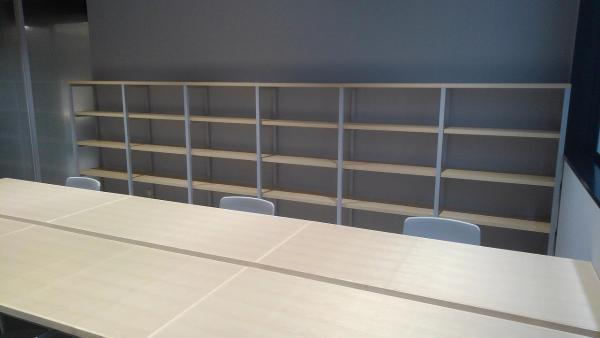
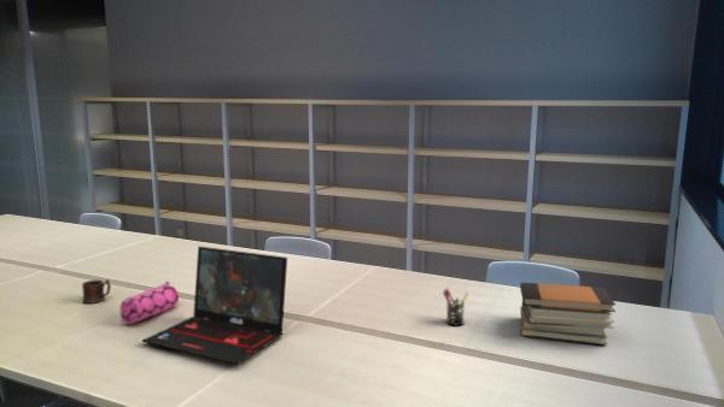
+ book stack (564, 312)
+ laptop (216, 300)
+ mug (97, 289)
+ pen holder (454, 306)
+ pencil case (148, 301)
